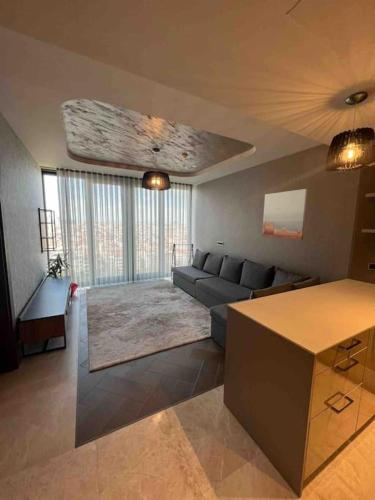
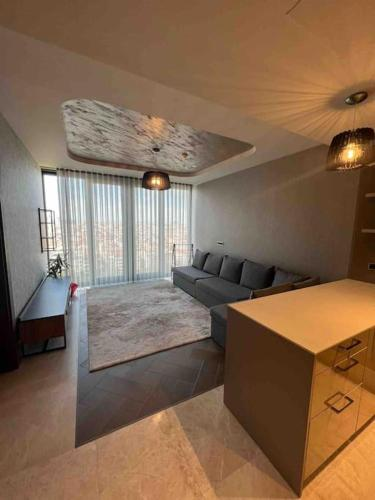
- wall art (282, 215)
